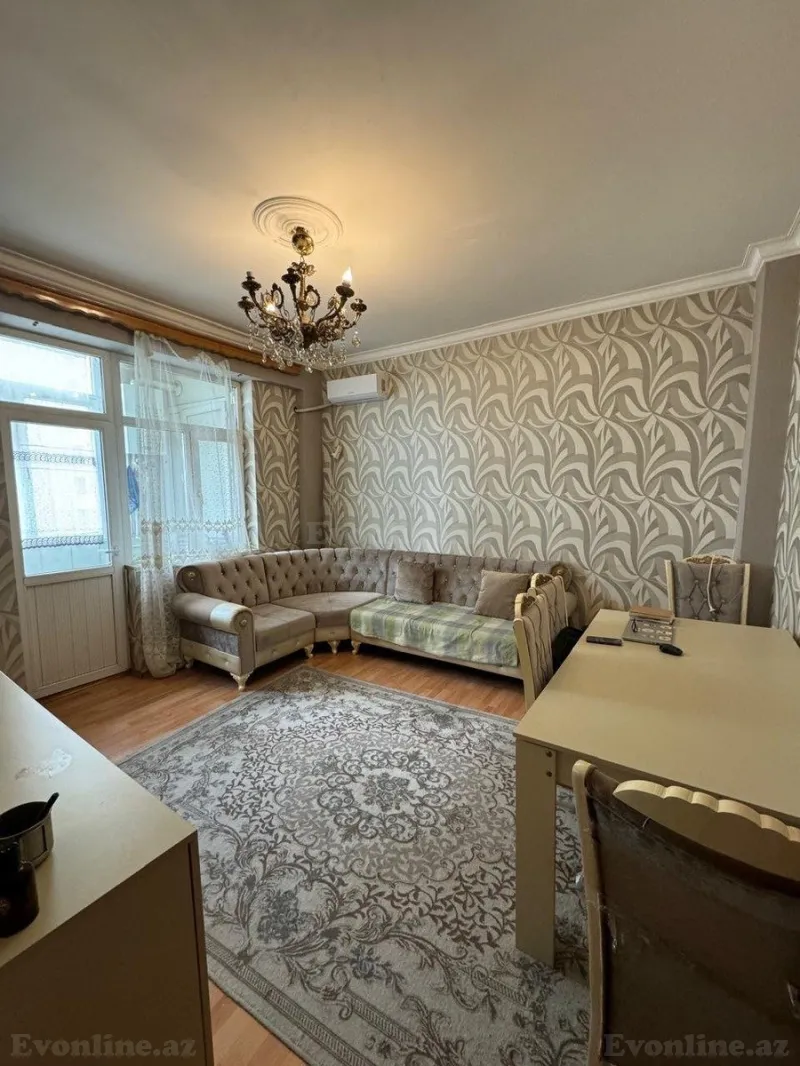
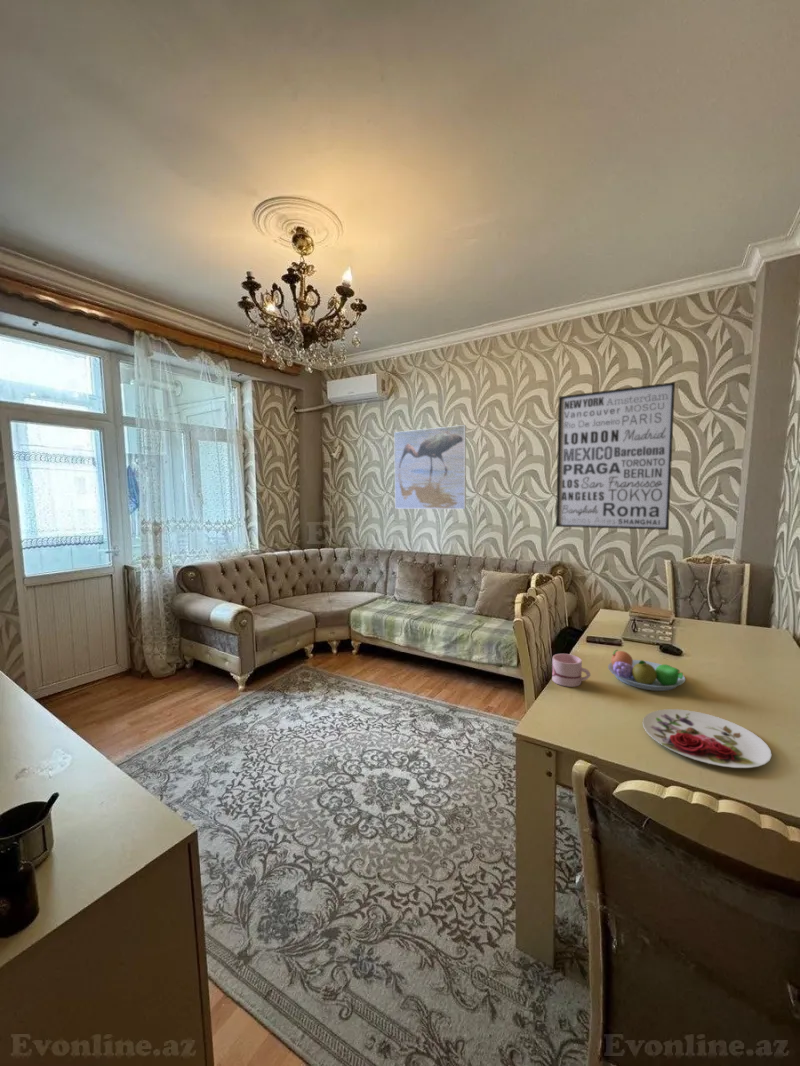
+ mug (570, 670)
+ fruit bowl (647, 666)
+ wall art (611, 460)
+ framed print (428, 469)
+ plate (702, 734)
